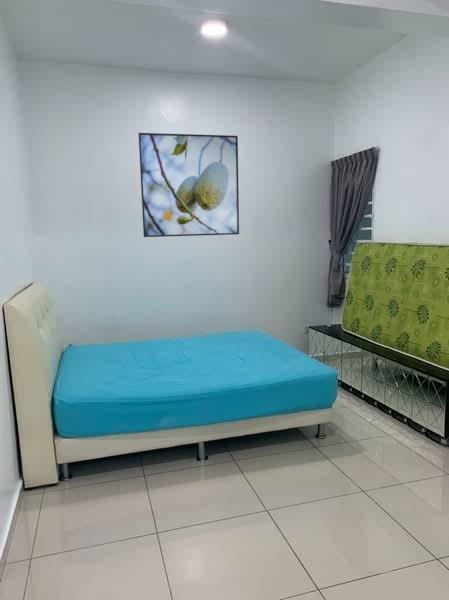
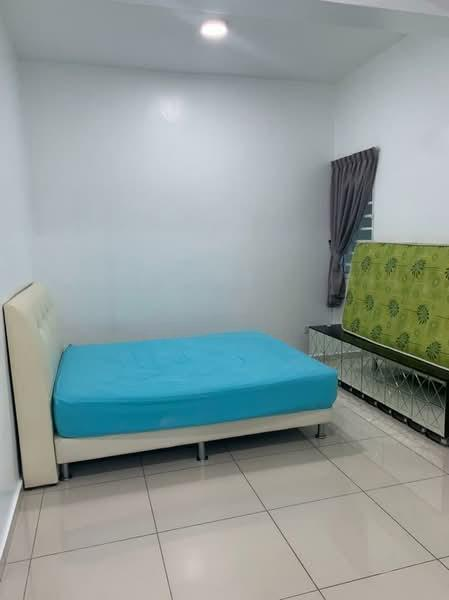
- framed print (191, 186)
